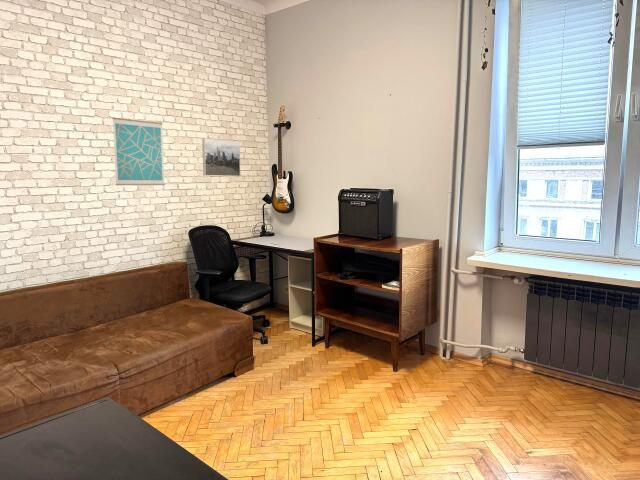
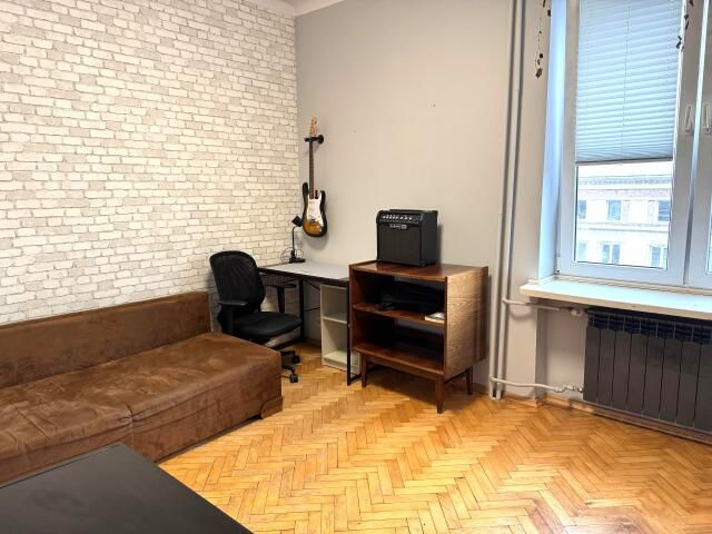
- wall art (139, 153)
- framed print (222, 158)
